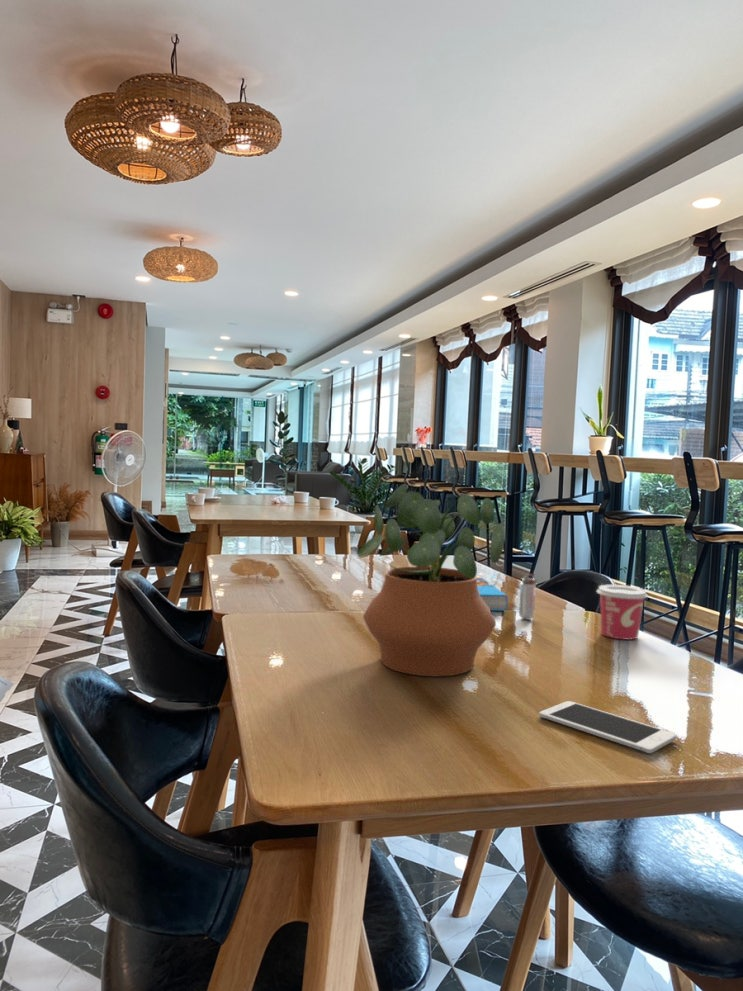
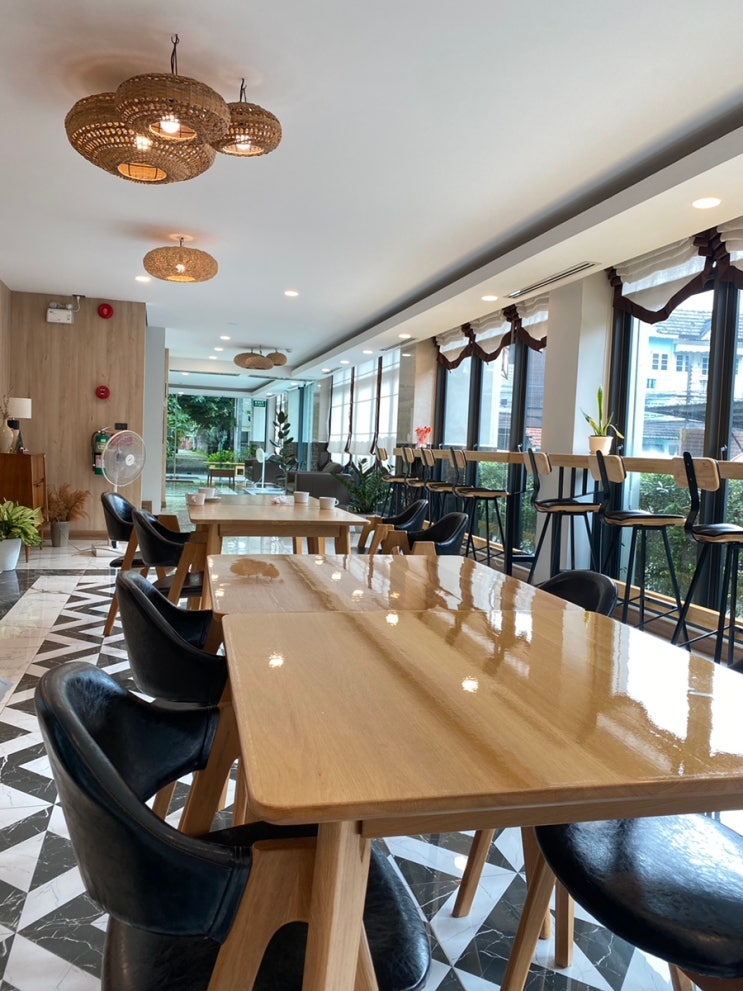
- book (478, 590)
- cup (620, 611)
- potted plant (429, 577)
- shaker (527, 596)
- cell phone (605, 725)
